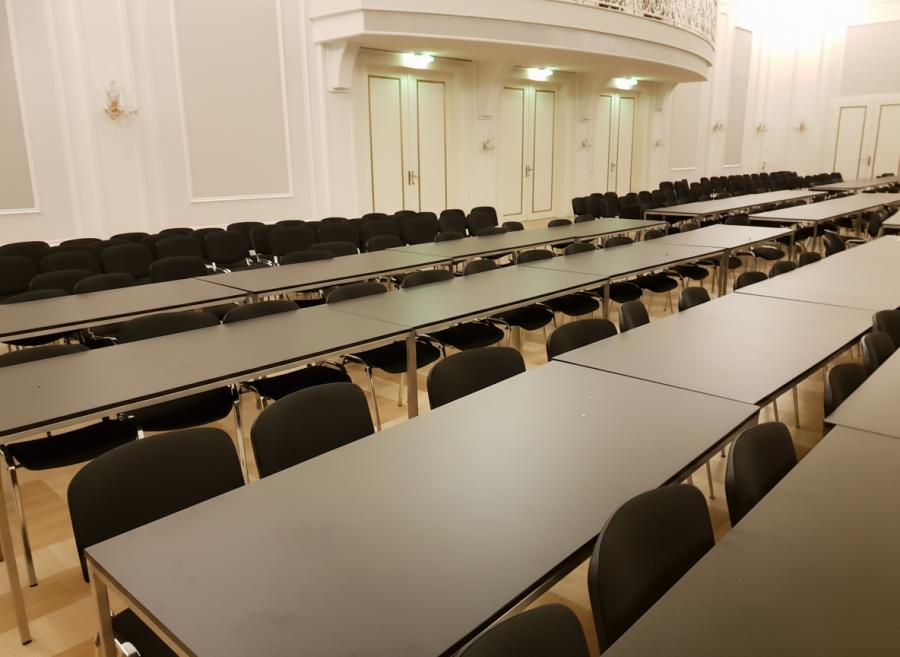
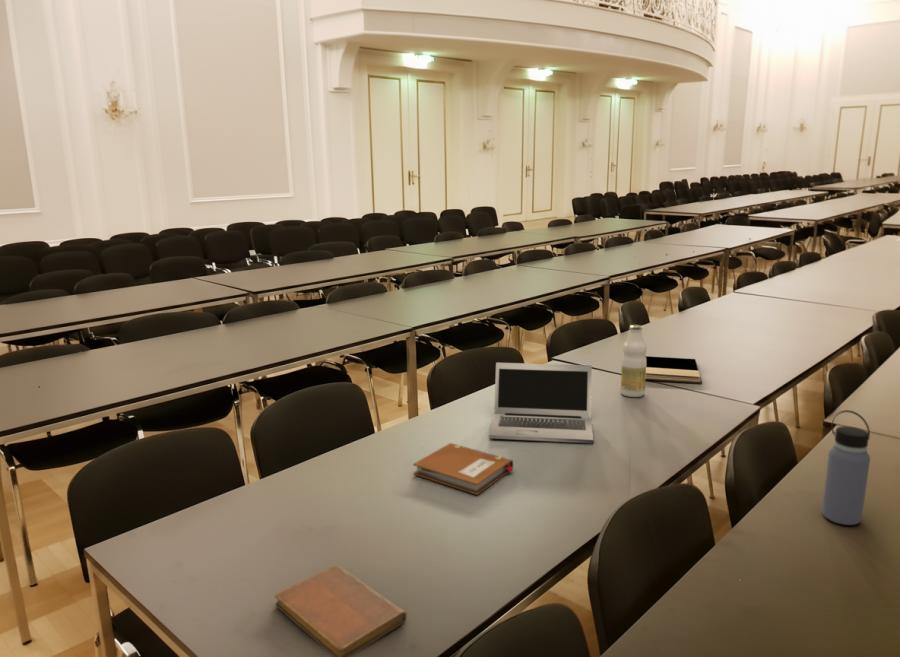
+ notebook (465, 466)
+ bottle (634, 360)
+ book (668, 368)
+ water bottle (847, 467)
+ laptop (542, 400)
+ notebook (339, 607)
